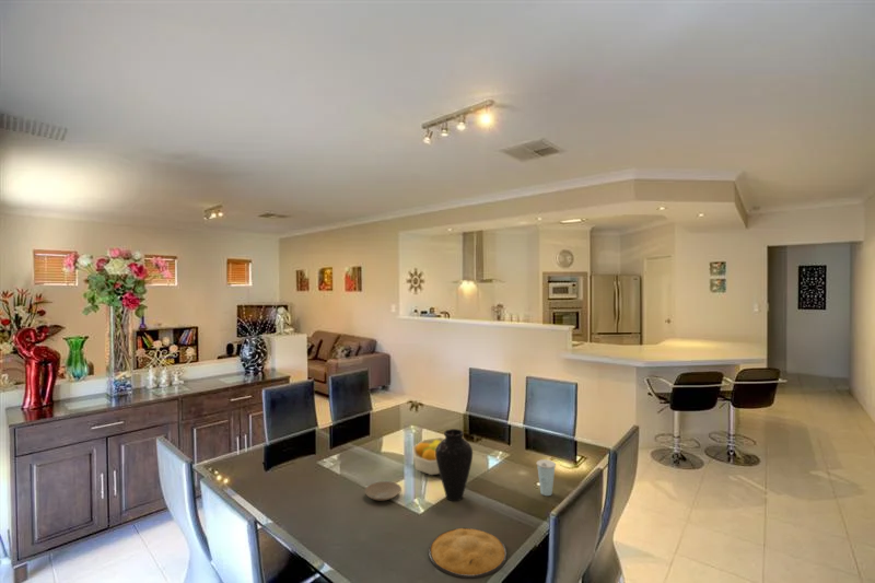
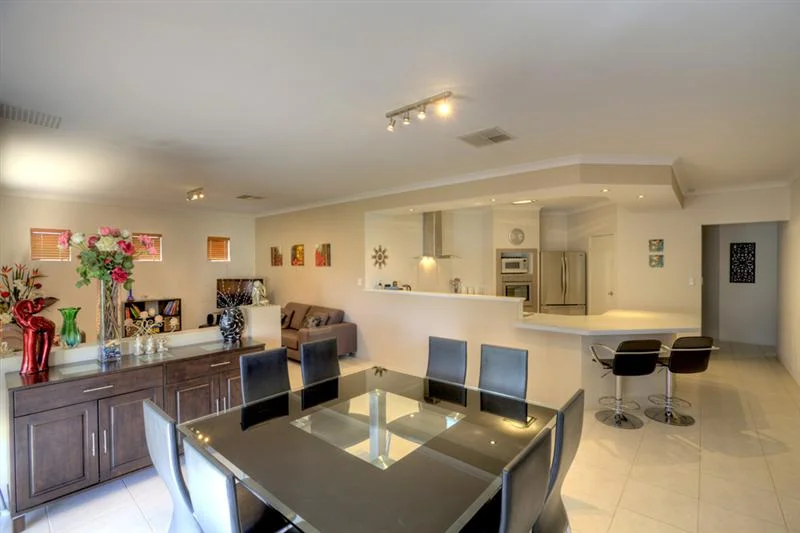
- vase (454, 464)
- fruit bowl (434, 453)
- plate (467, 545)
- plate (383, 492)
- cup (546, 477)
